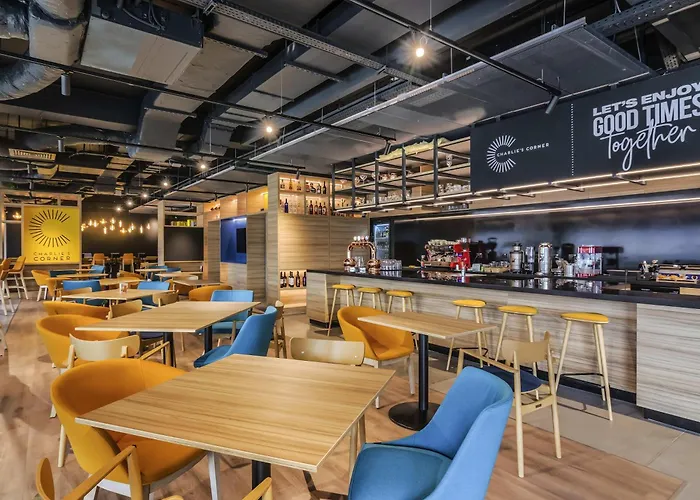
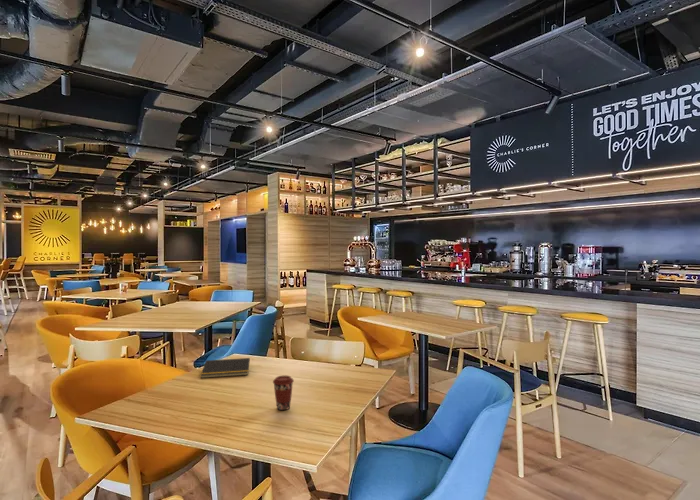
+ notepad (226, 367)
+ coffee cup (283, 392)
